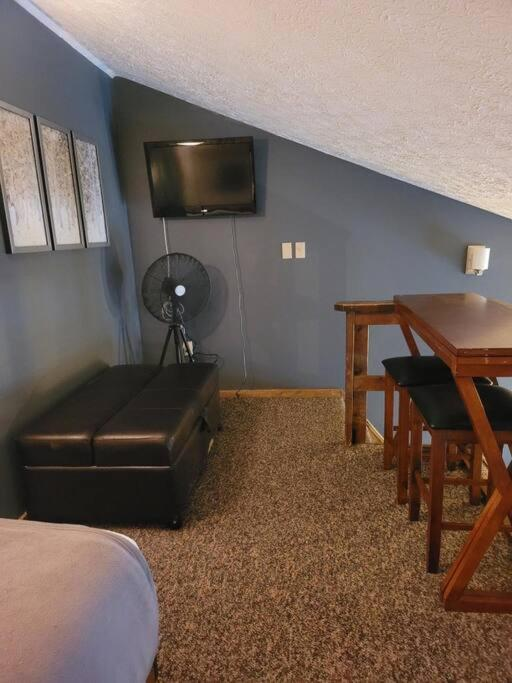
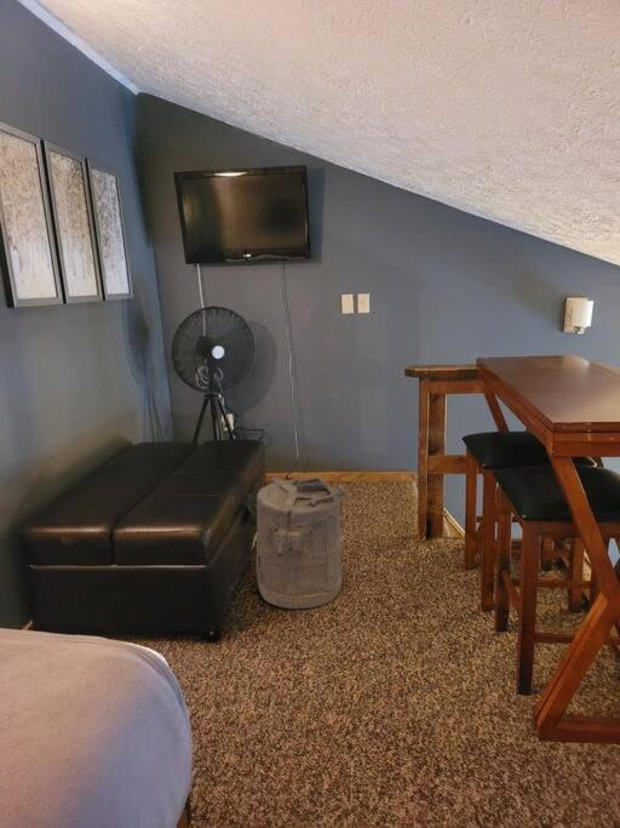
+ laundry hamper (295, 537)
